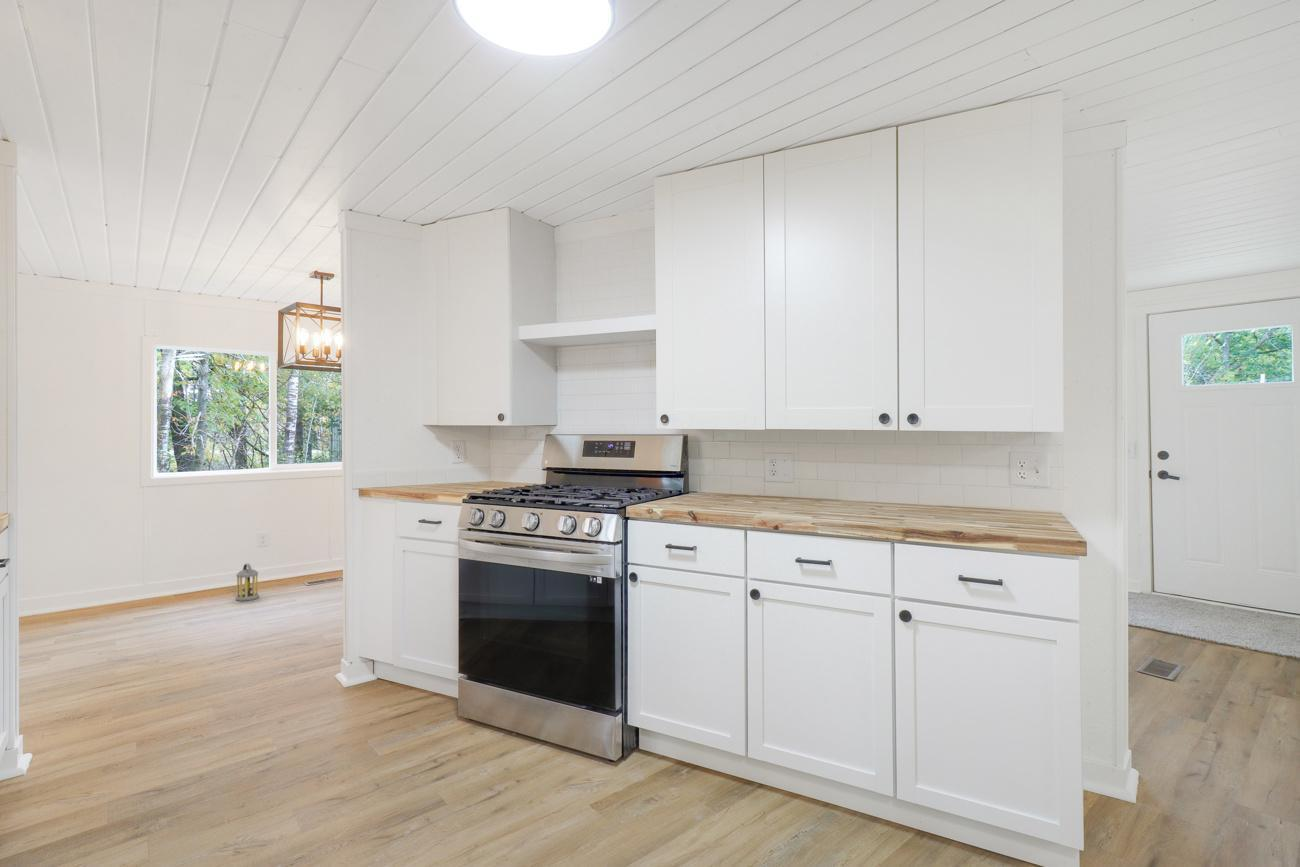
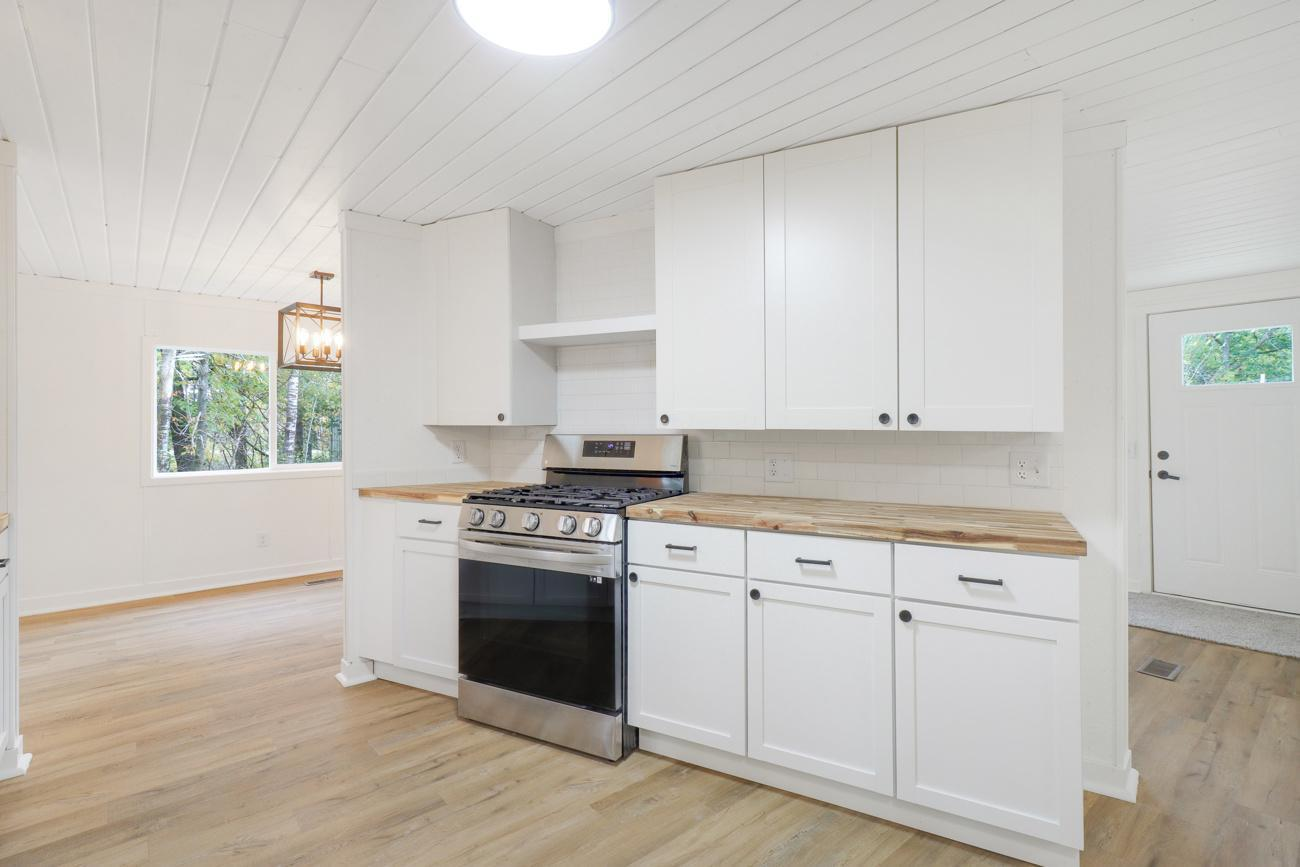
- lantern (247, 580)
